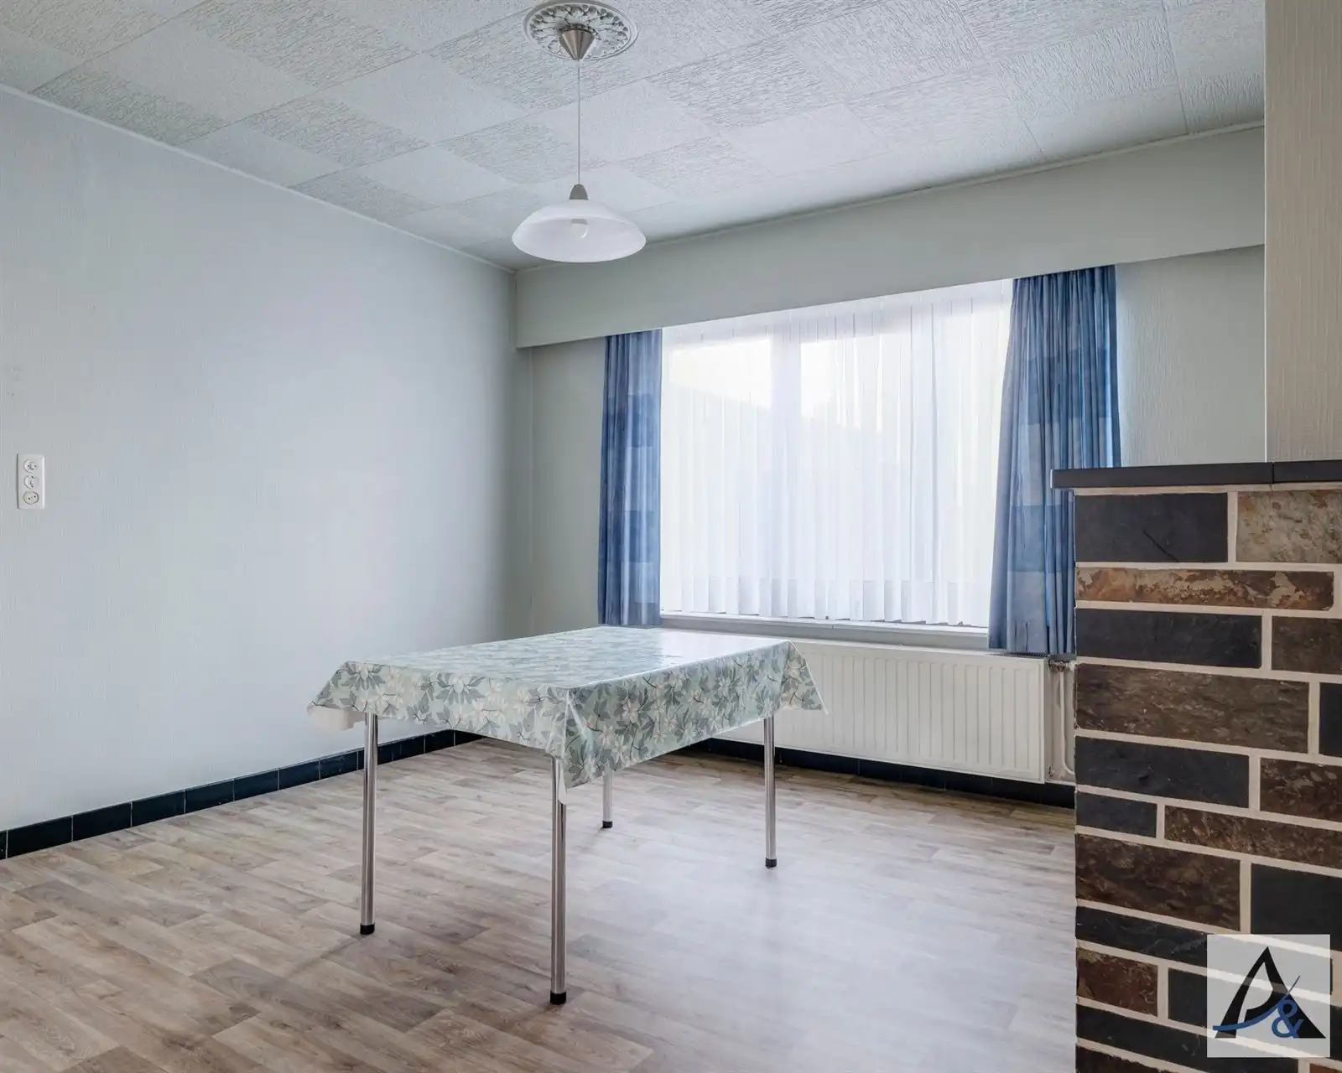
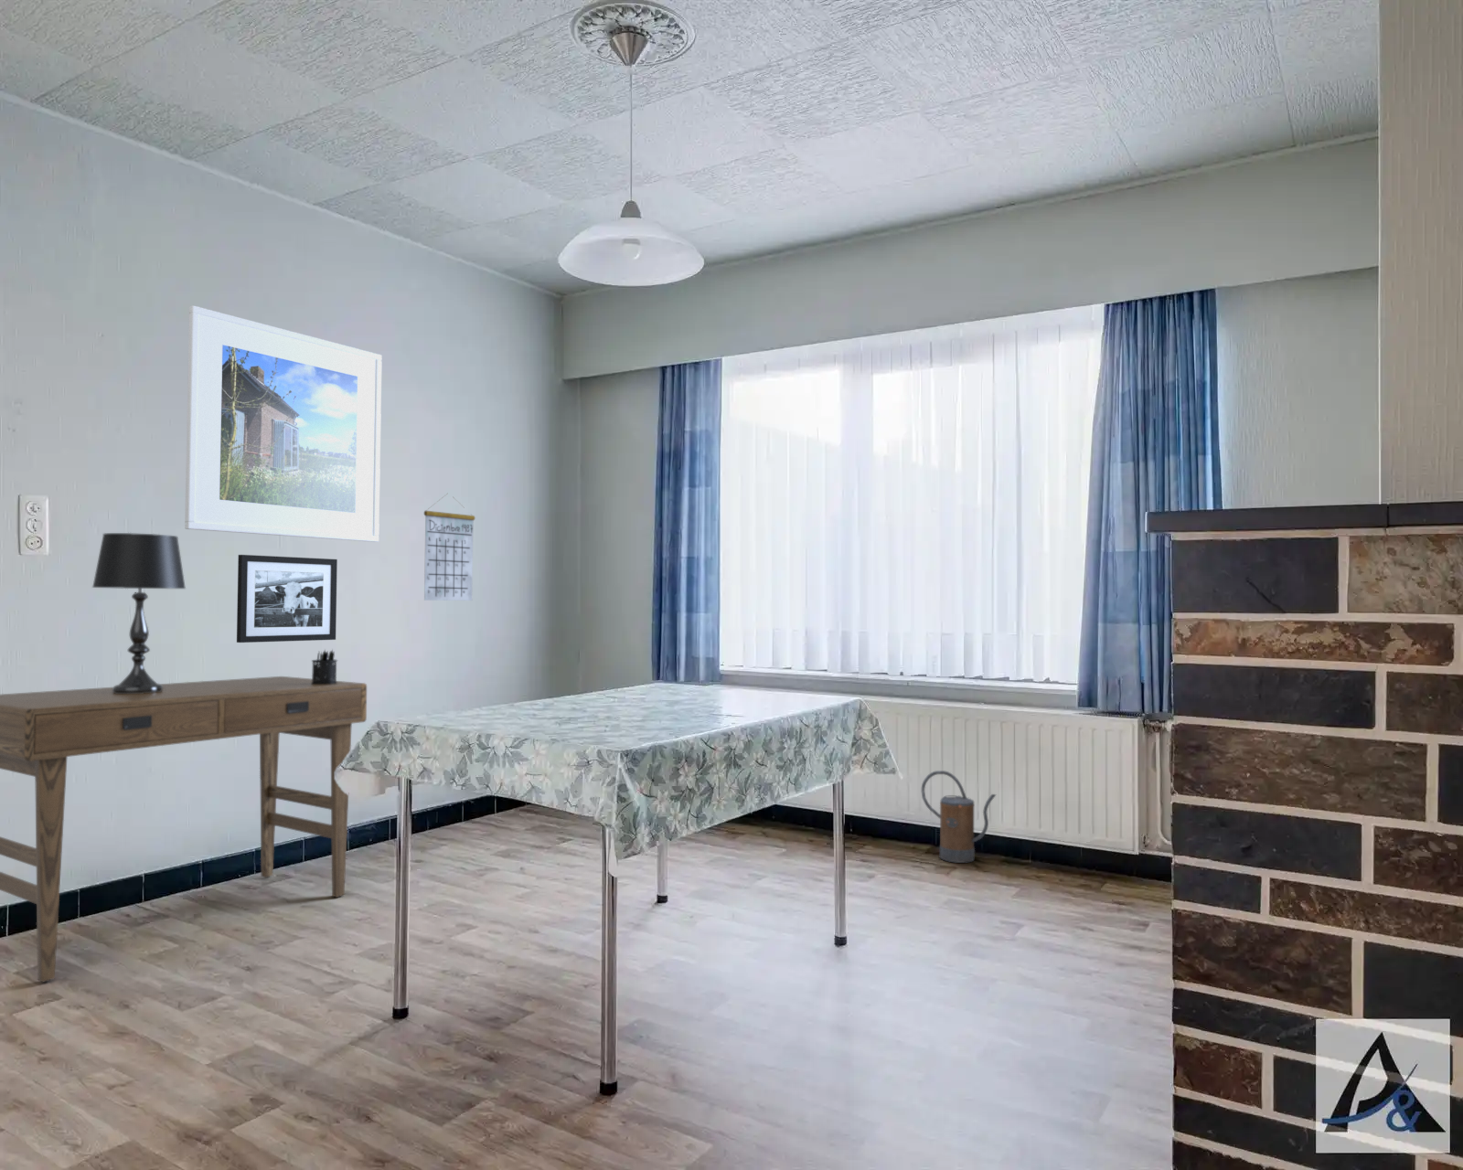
+ calendar (449, 546)
+ table lamp (139, 612)
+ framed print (291, 433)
+ picture frame (289, 598)
+ pen holder (324, 665)
+ desk (171, 744)
+ watering can (958, 814)
